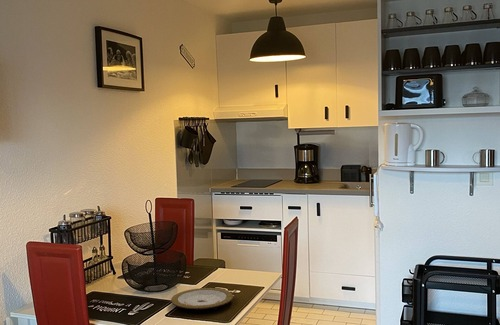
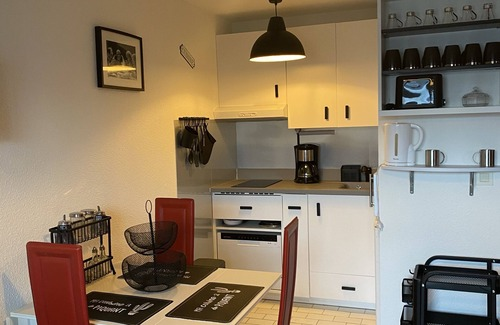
- plate (202, 299)
